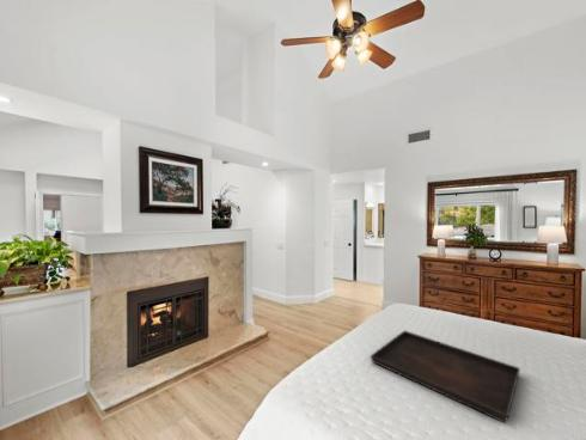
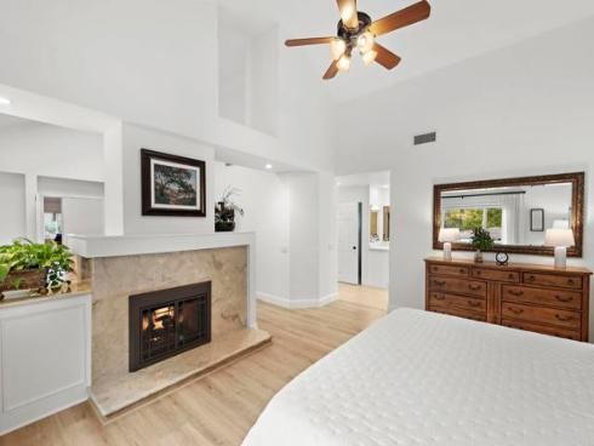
- serving tray (441, 365)
